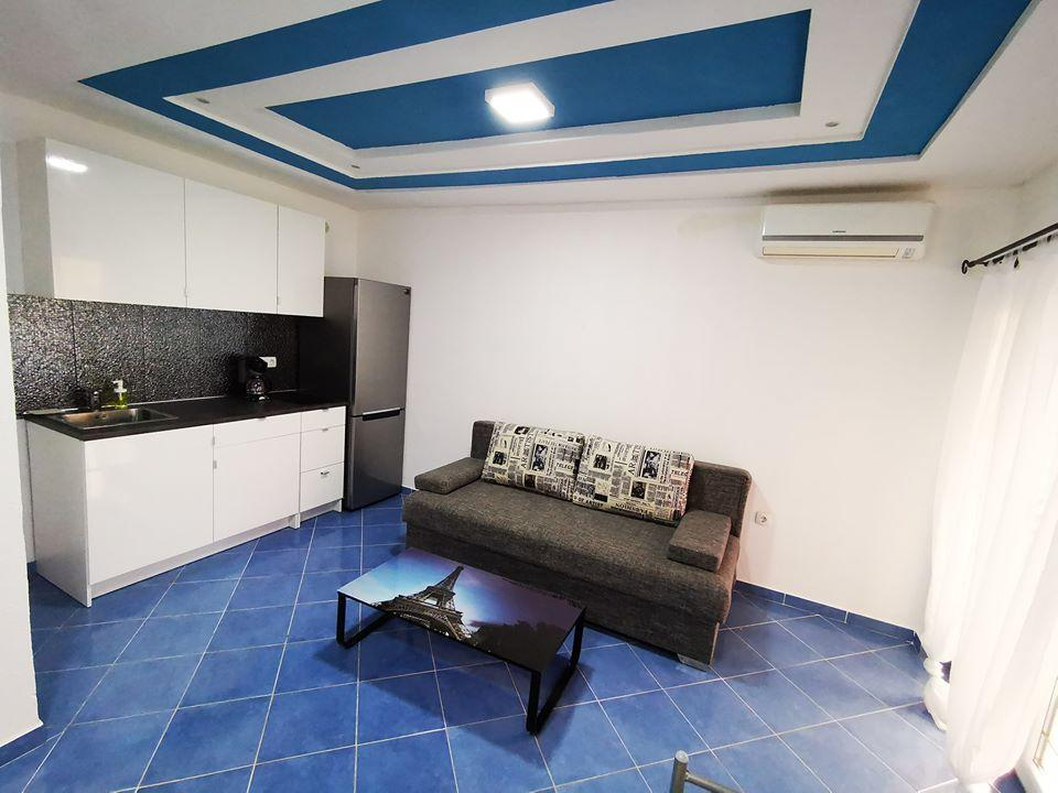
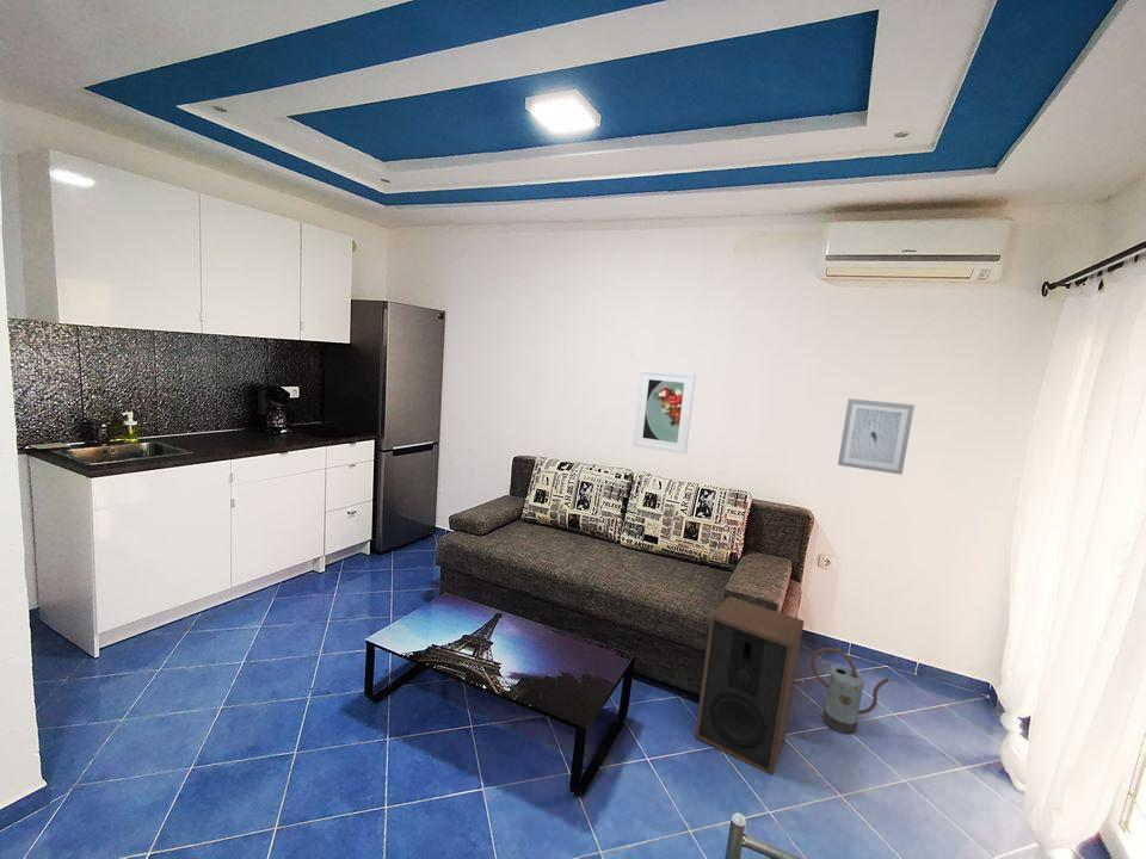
+ watering can (845, 688)
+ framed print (663, 410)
+ speaker (748, 679)
+ wall art (874, 435)
